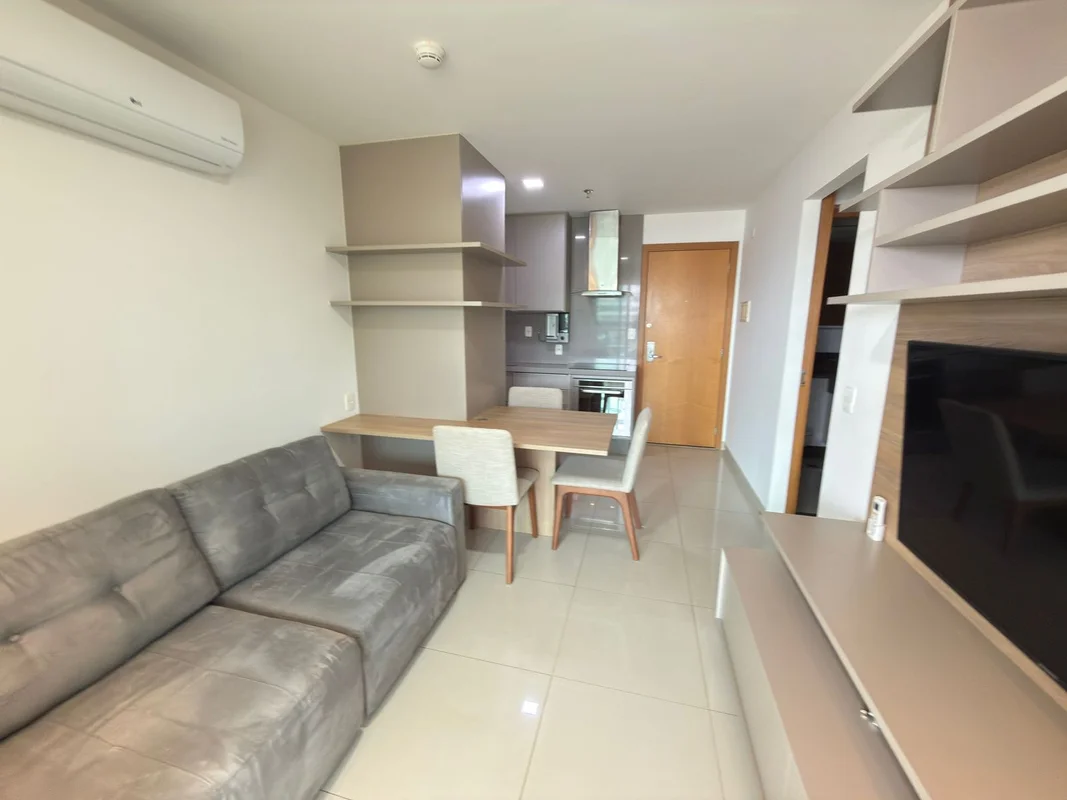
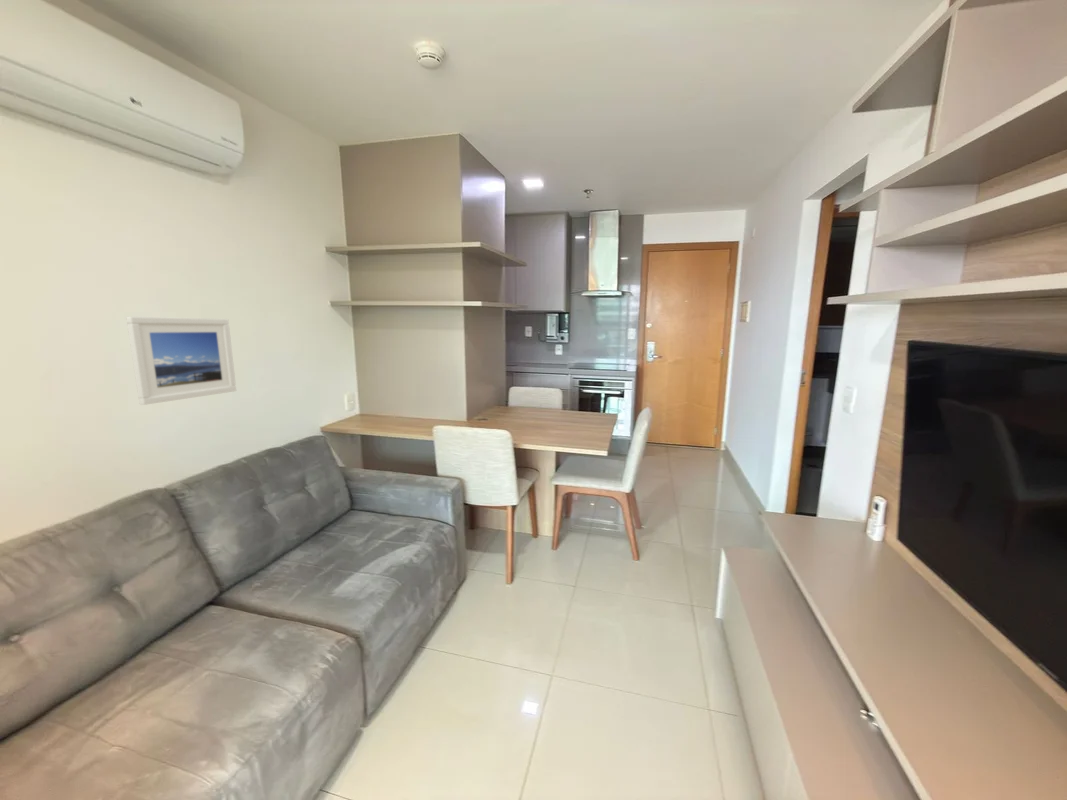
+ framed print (187, 358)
